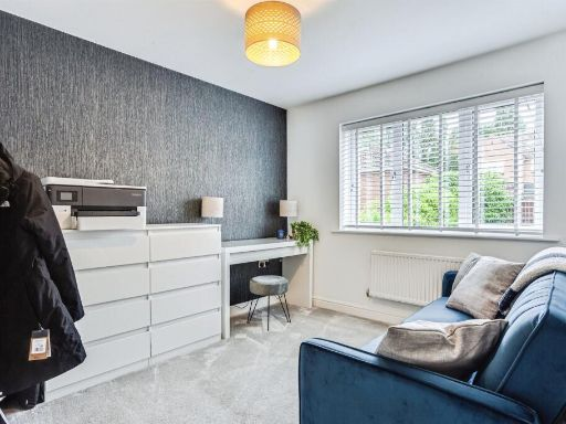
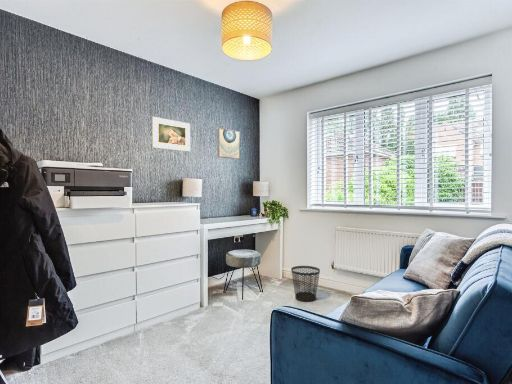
+ wastebasket (305, 284)
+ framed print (172, 134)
+ wall art (229, 144)
